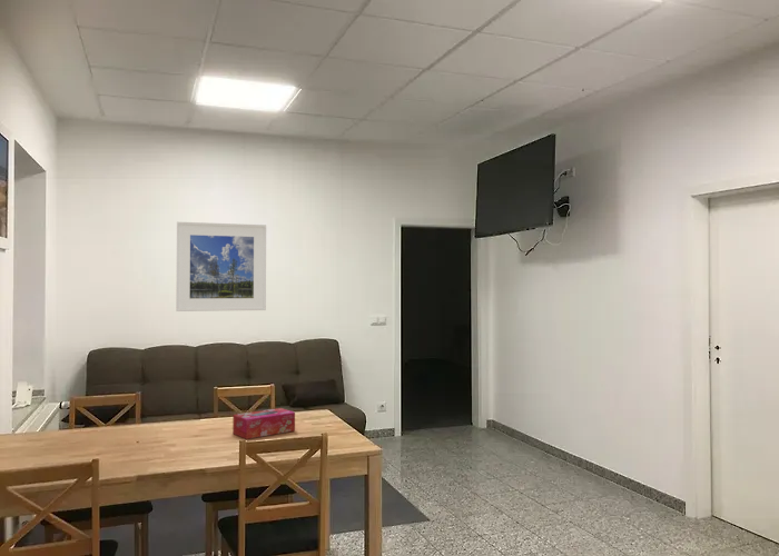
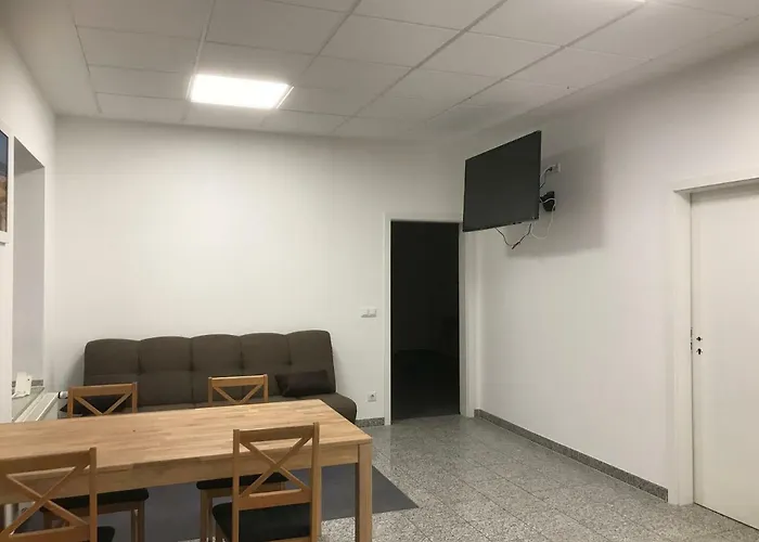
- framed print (221, 267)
- tissue box (264, 423)
